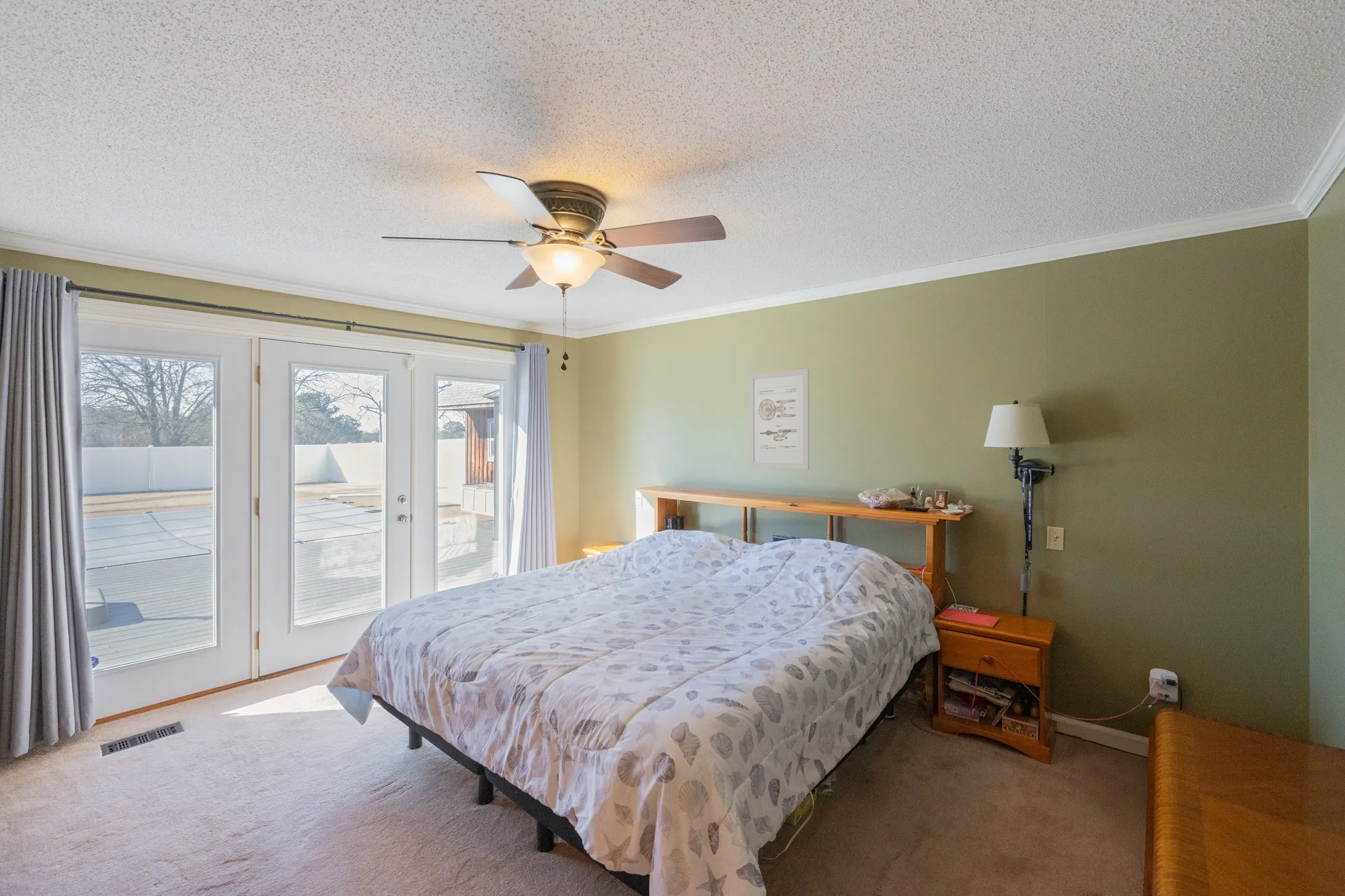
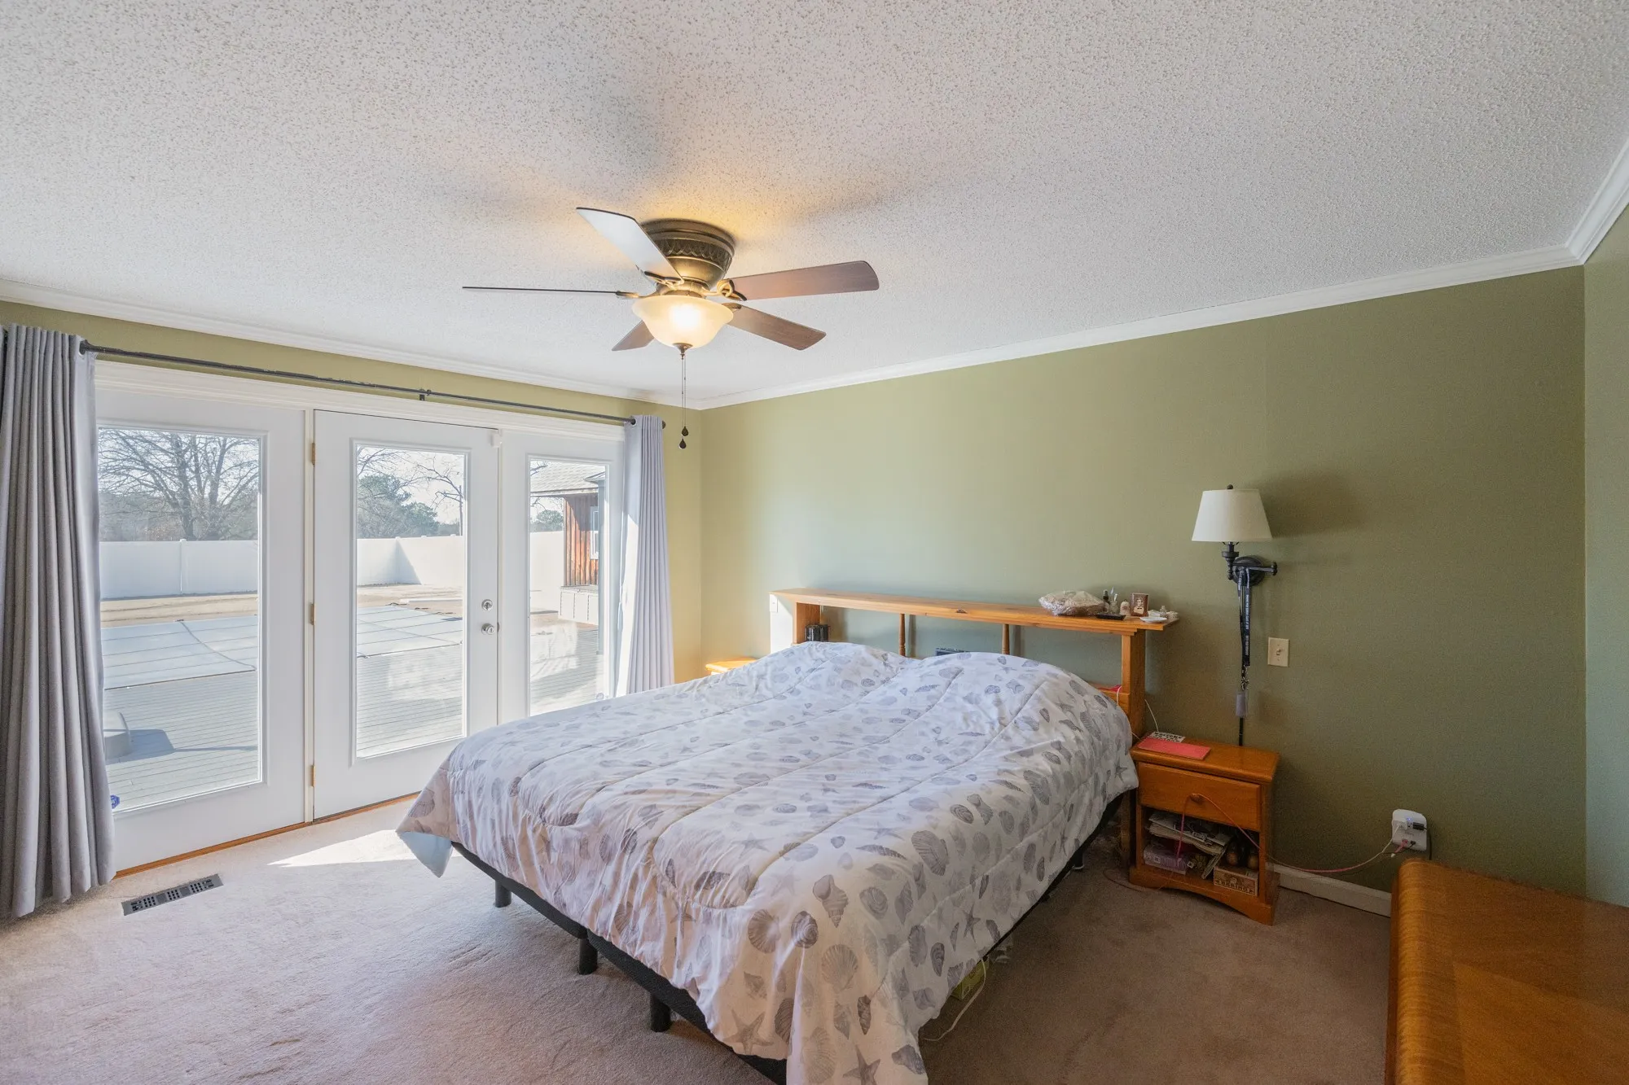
- wall art (777, 420)
